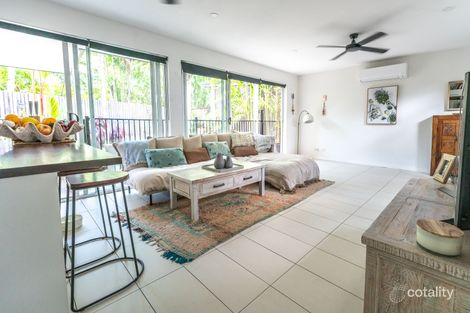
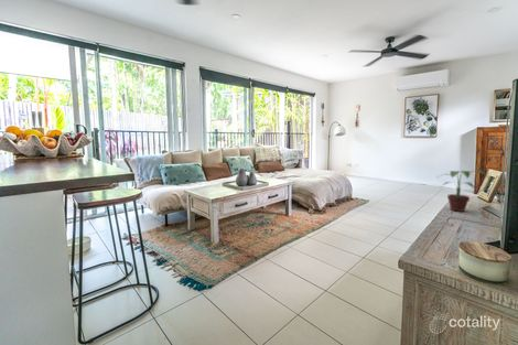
+ potted plant (458, 190)
